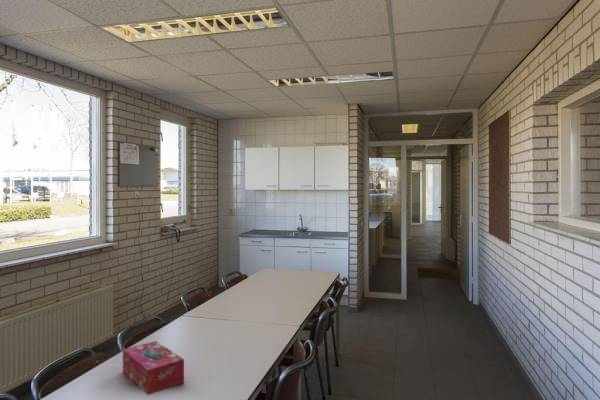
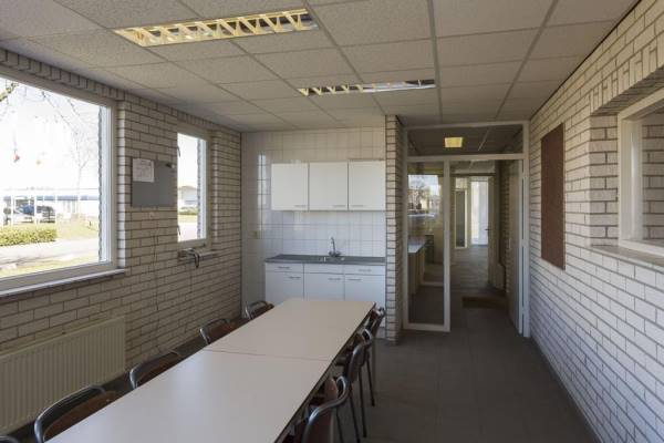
- tissue box (152, 365)
